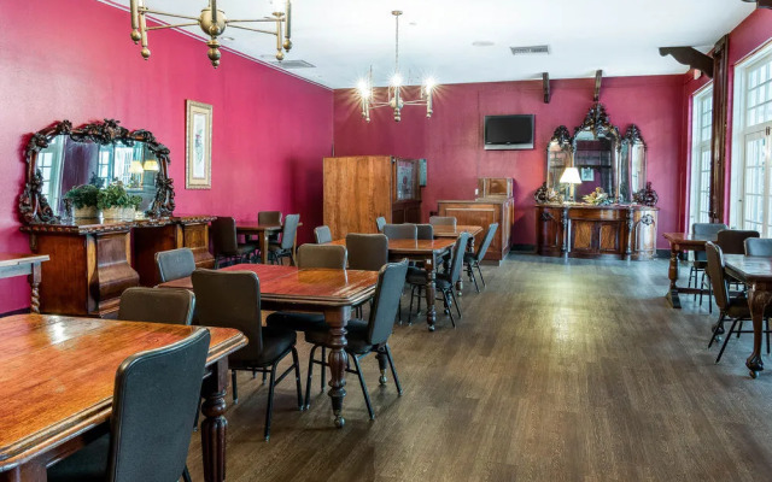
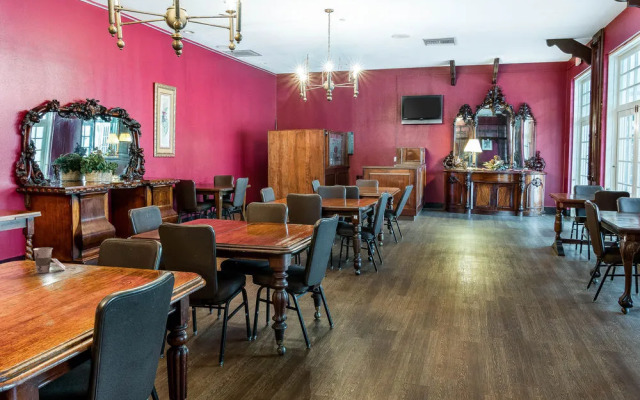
+ cup (49, 259)
